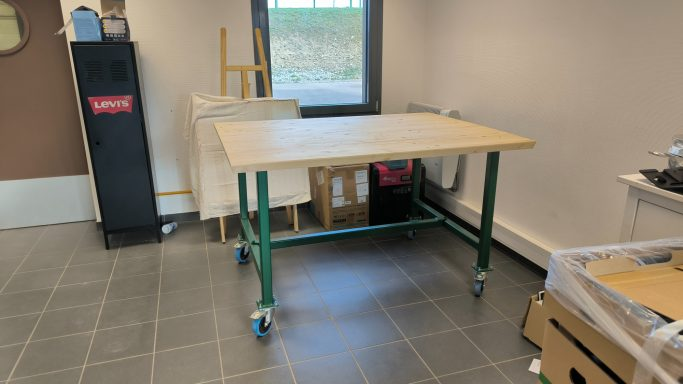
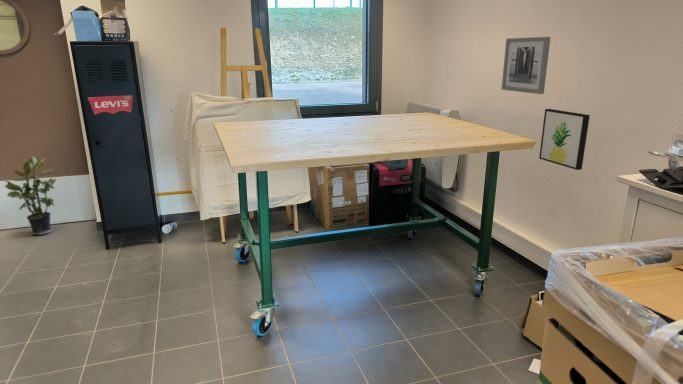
+ potted plant (33, 195)
+ wall art (562, 138)
+ wall art (524, 65)
